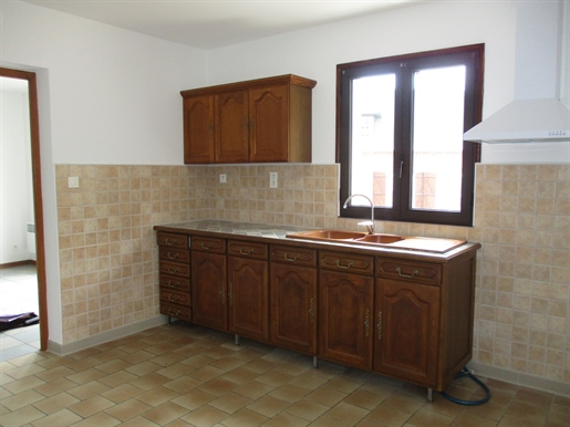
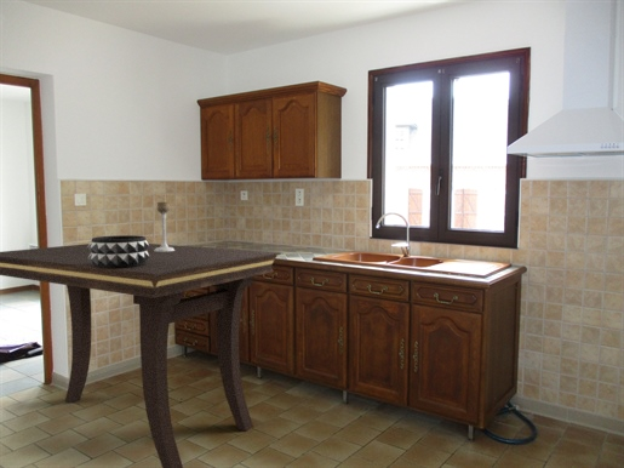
+ candle holder (164, 226)
+ decorative bowl (119, 250)
+ dining table (141, 338)
